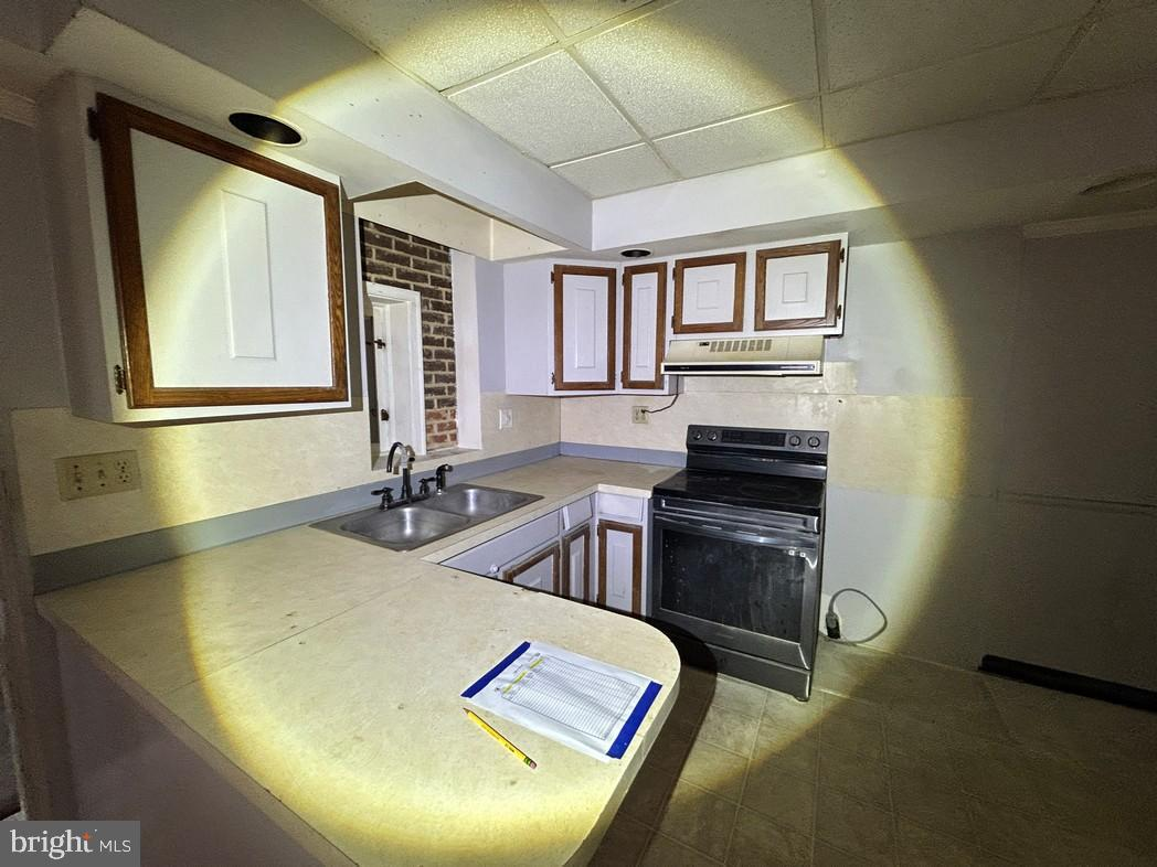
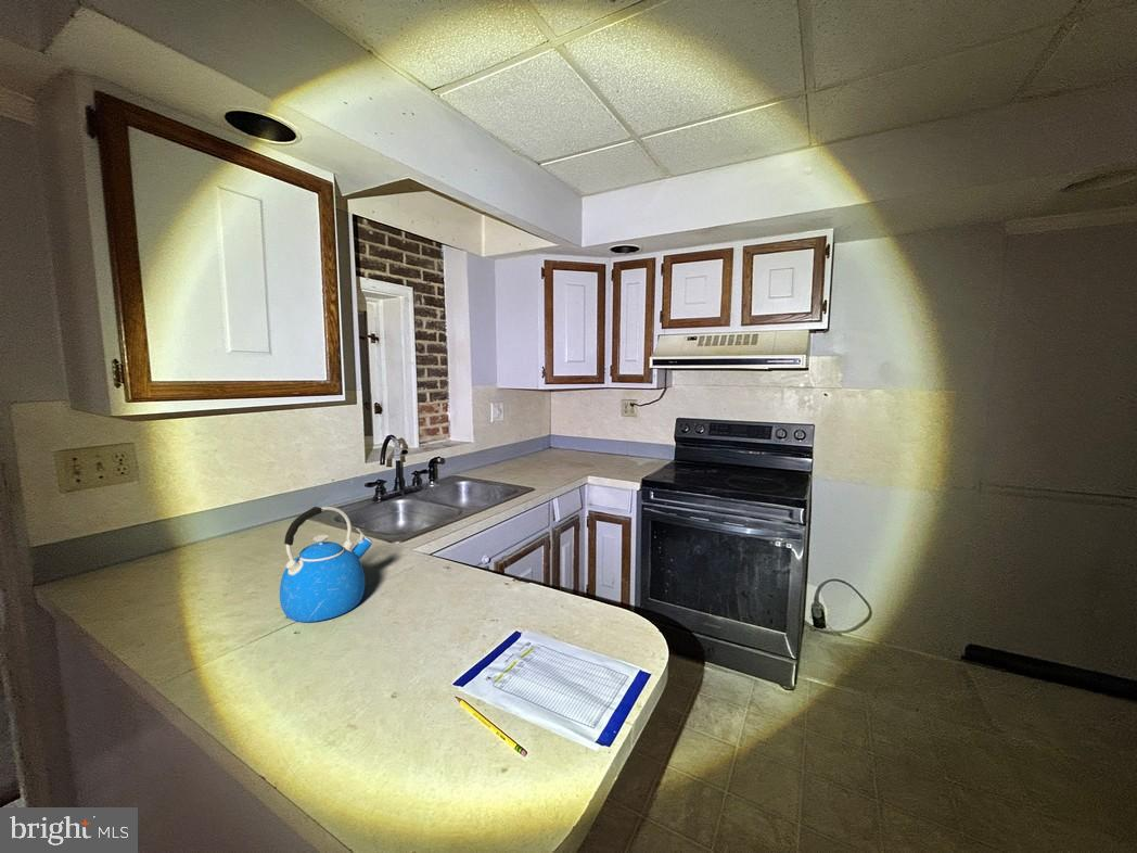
+ kettle (330, 552)
